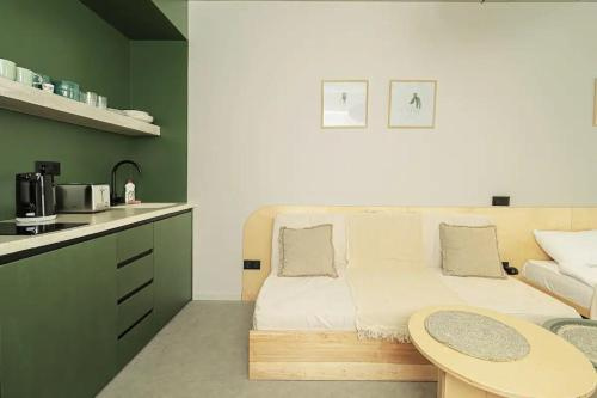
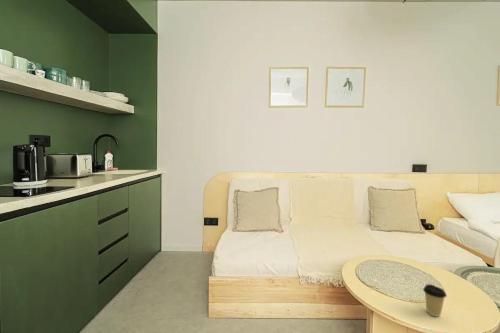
+ coffee cup (434, 300)
